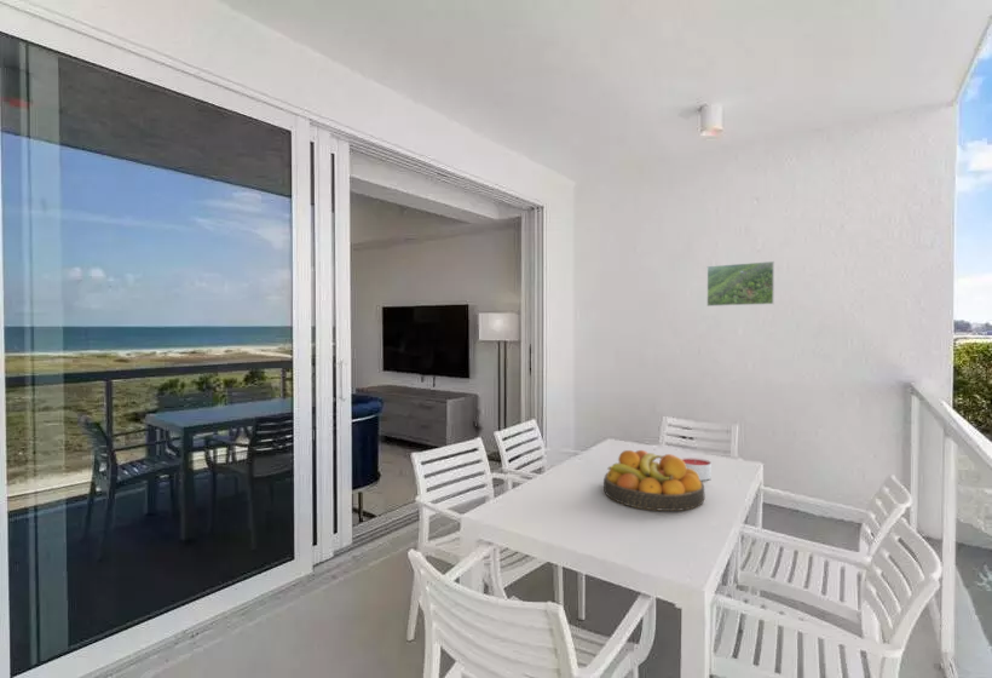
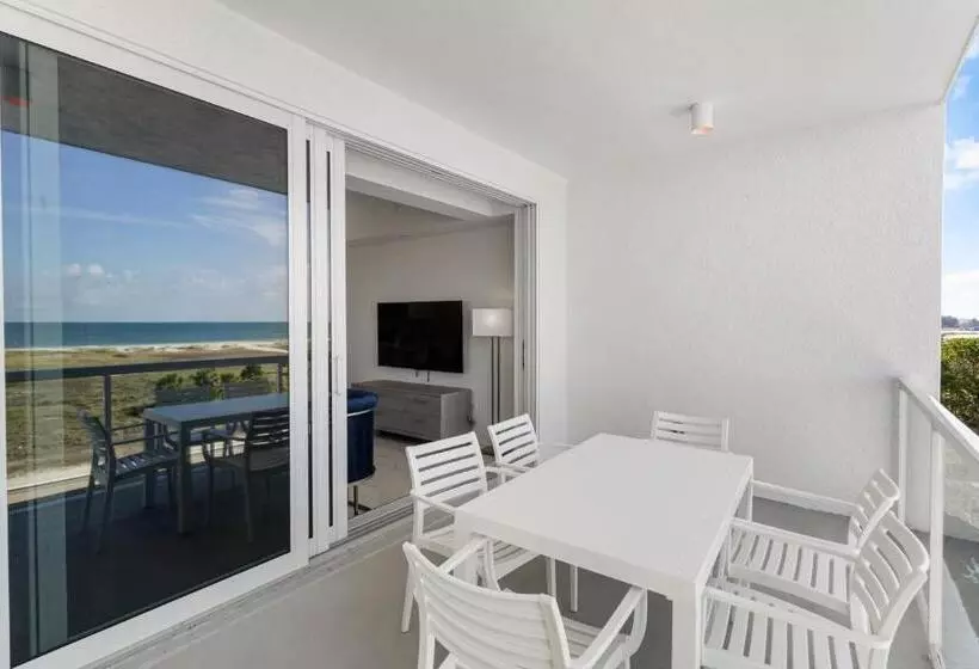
- candle (694, 467)
- fruit bowl (652, 472)
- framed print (739, 285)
